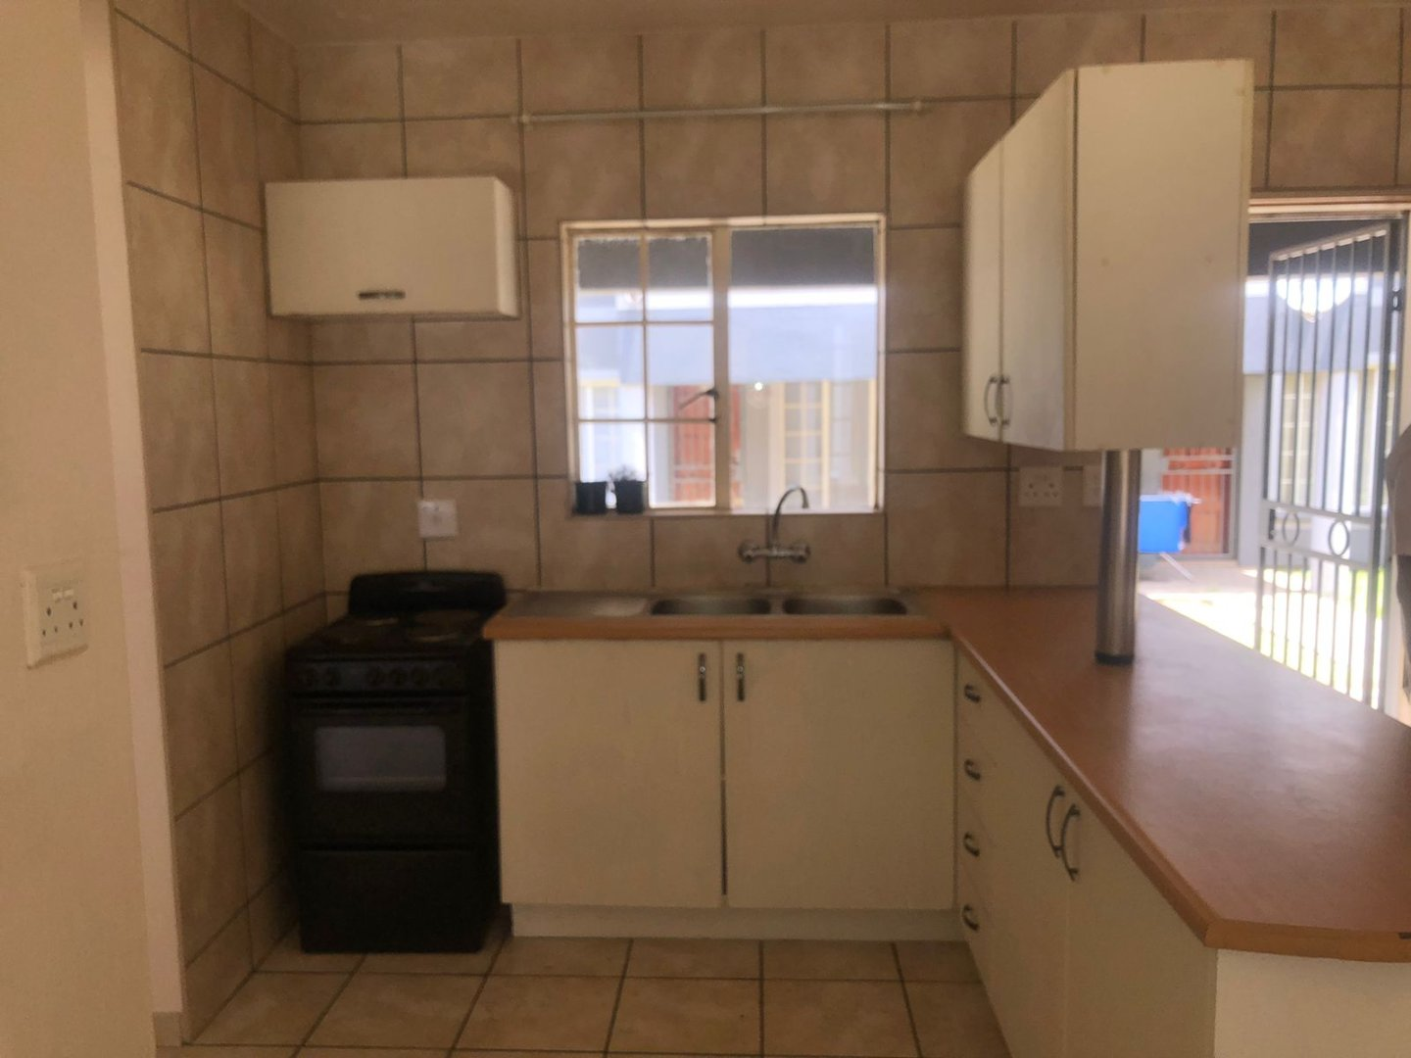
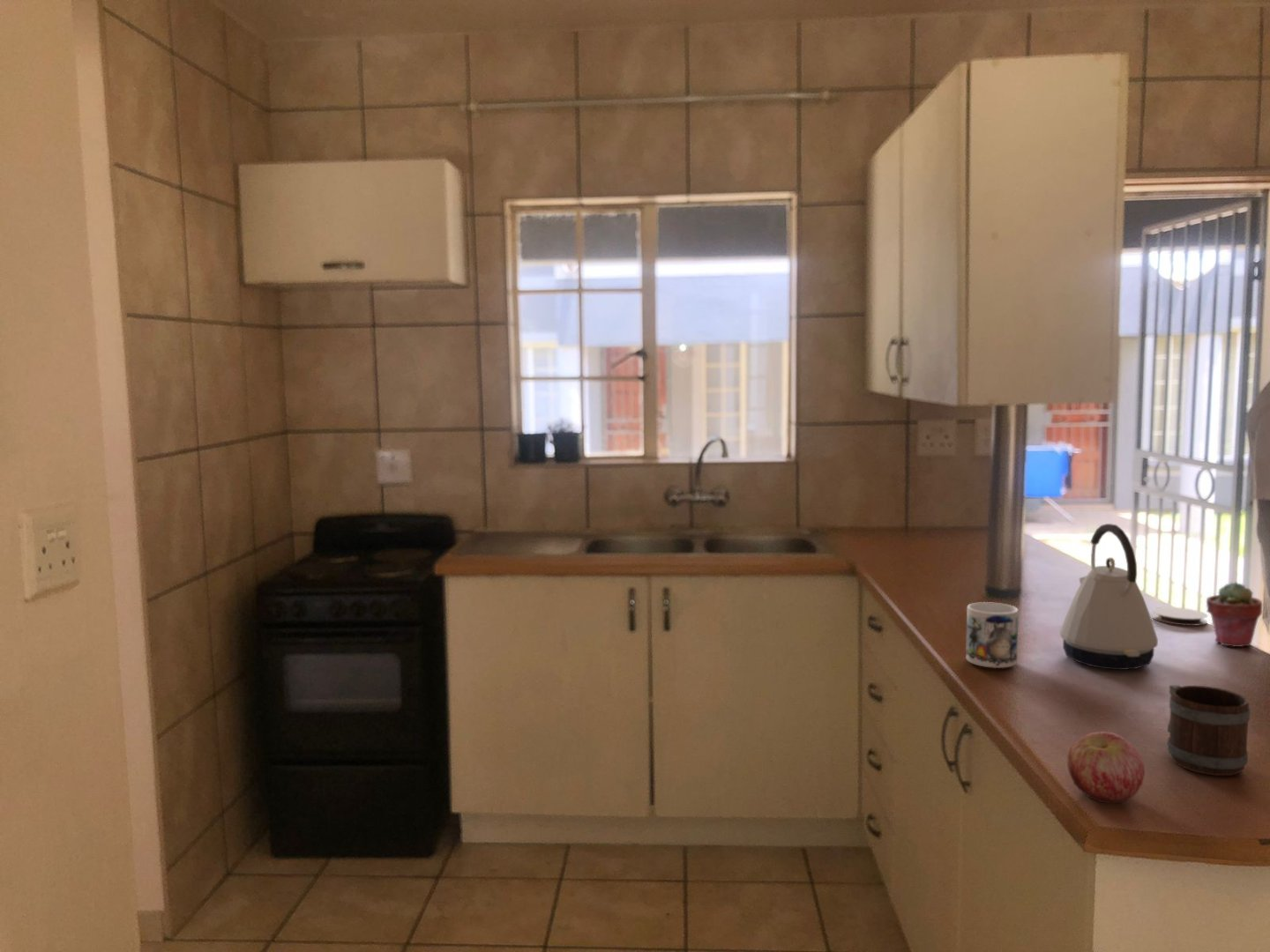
+ mug (1199, 725)
+ coaster (1179, 616)
+ kettle (1108, 591)
+ apple (1104, 765)
+ potted succulent (1234, 612)
+ mug (989, 632)
